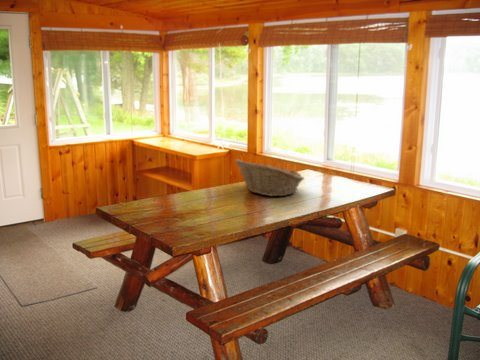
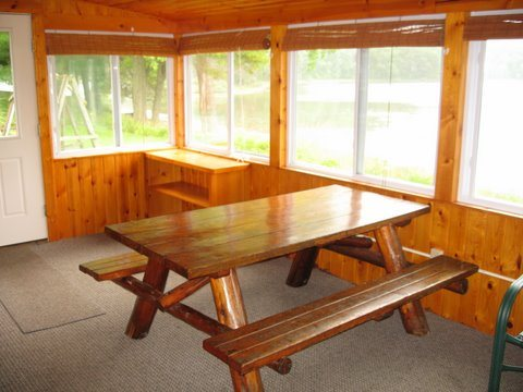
- fruit basket (268, 175)
